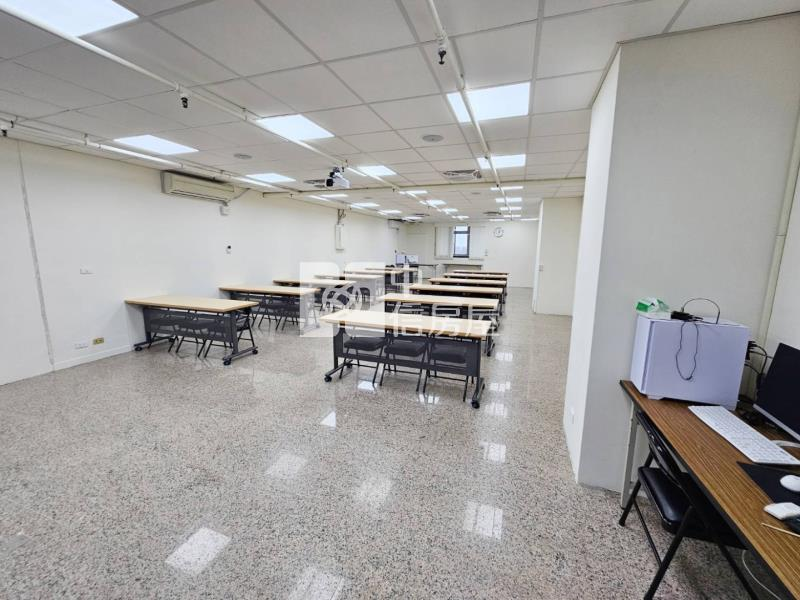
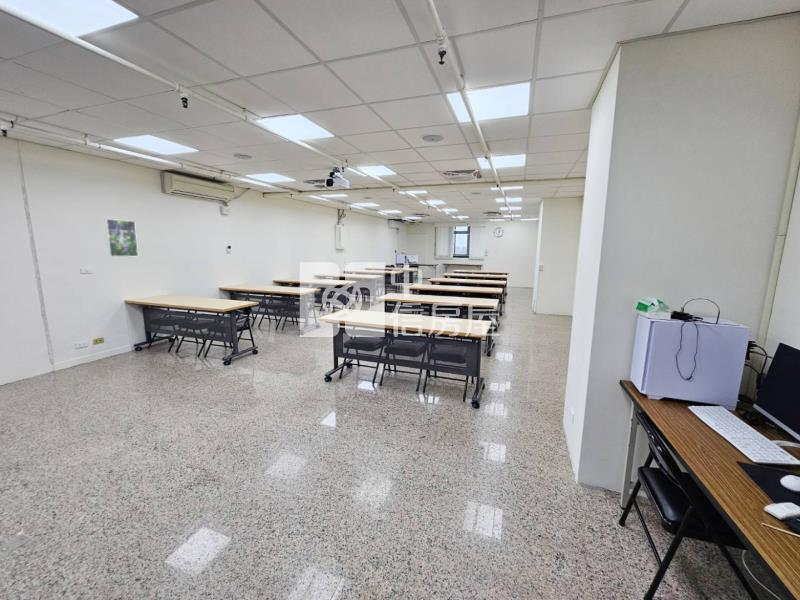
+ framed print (122, 238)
